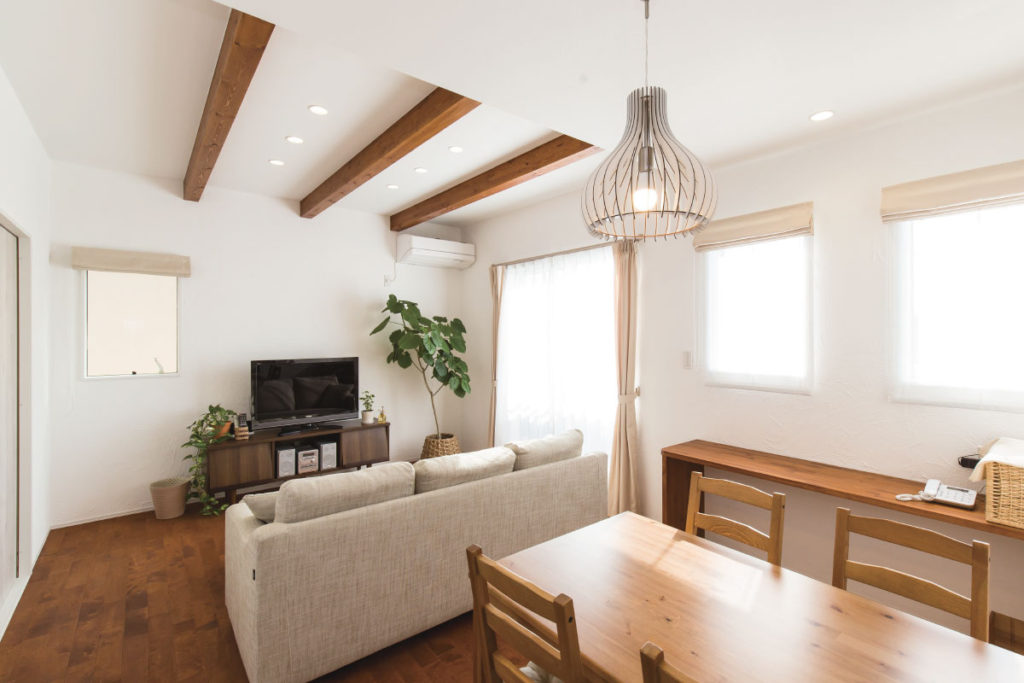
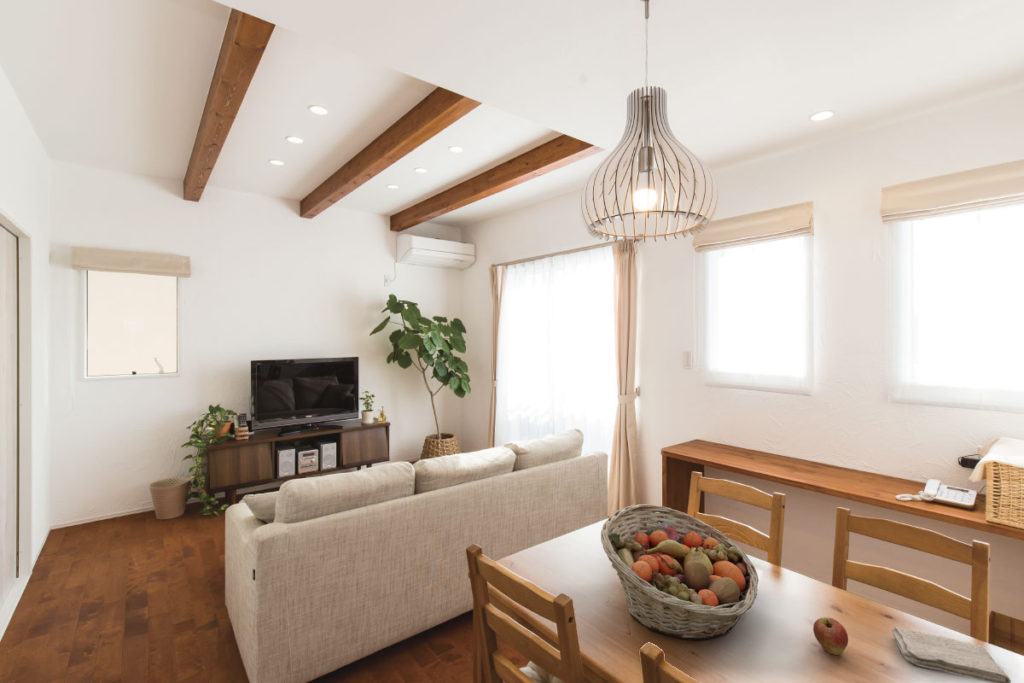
+ fruit basket (677, 564)
+ fruit (830, 634)
+ washcloth (945, 652)
